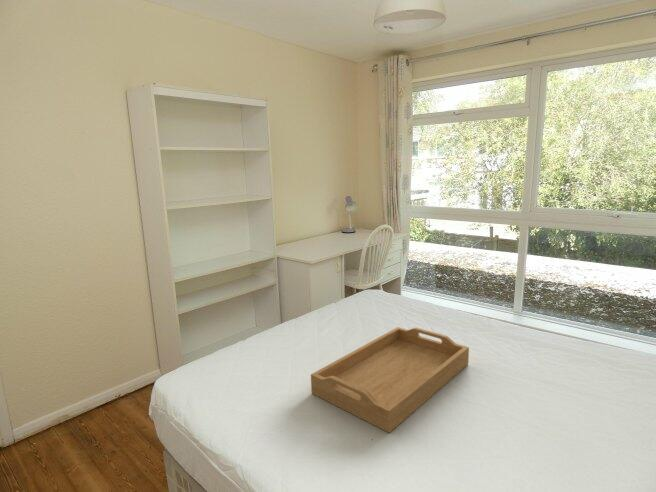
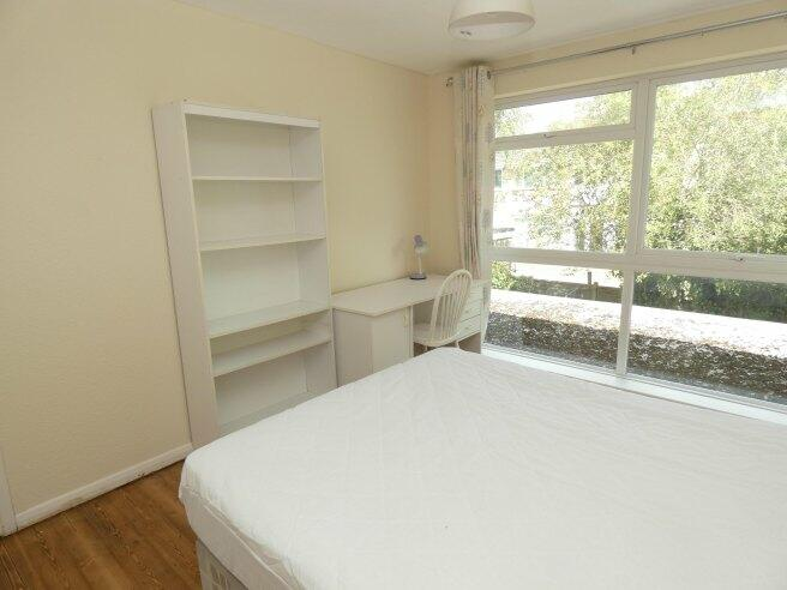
- serving tray (394, 366)
